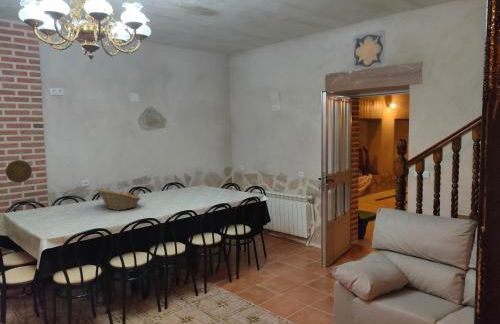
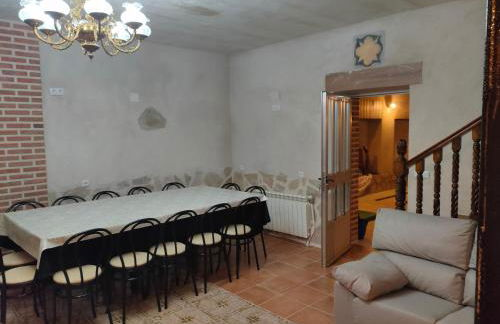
- decorative plate (19, 171)
- fruit basket (119, 197)
